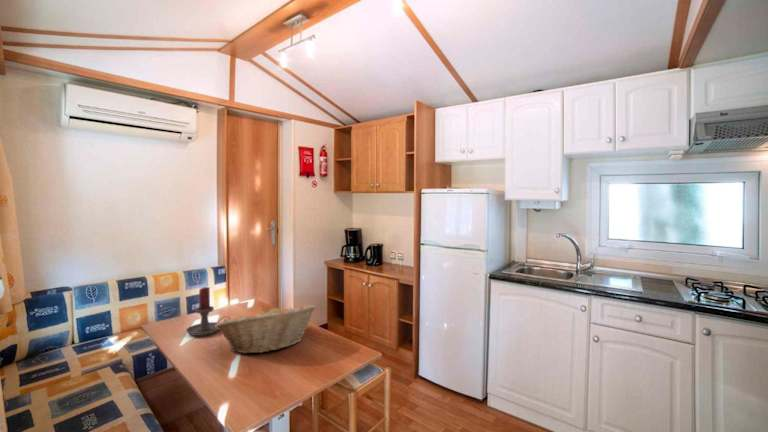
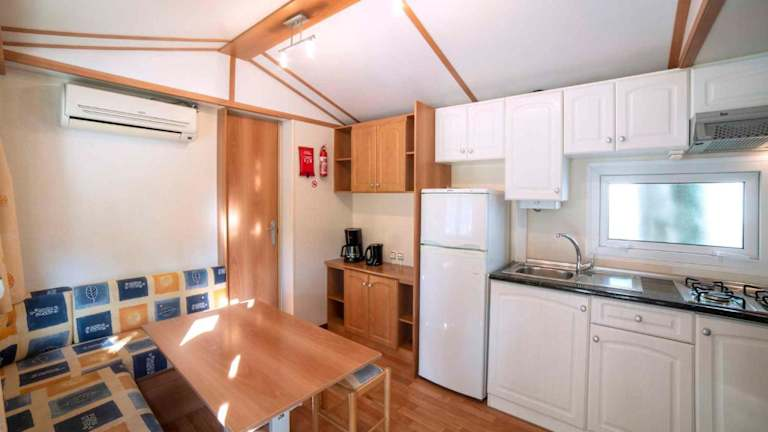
- candle holder (209, 308)
- fruit basket (268, 323)
